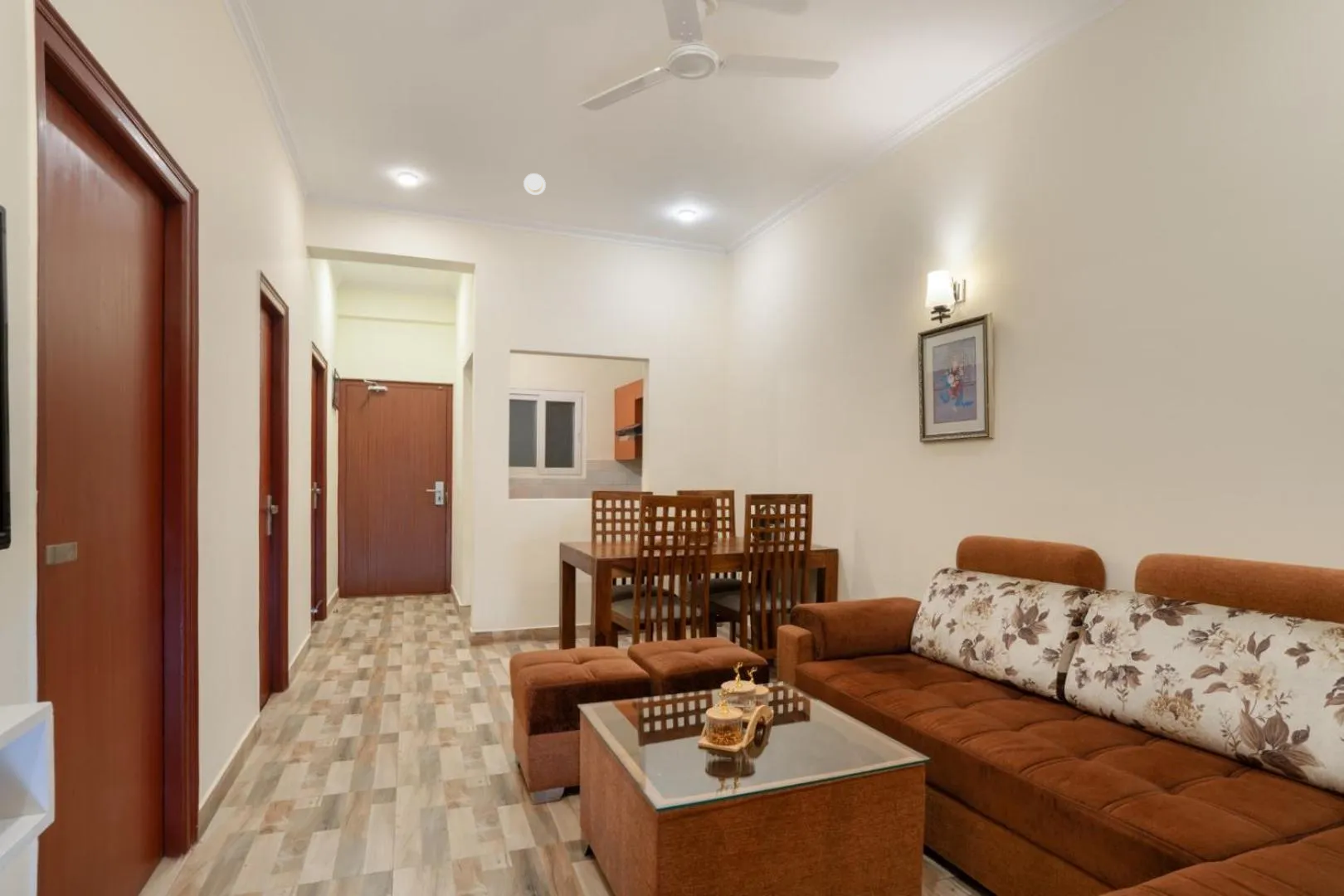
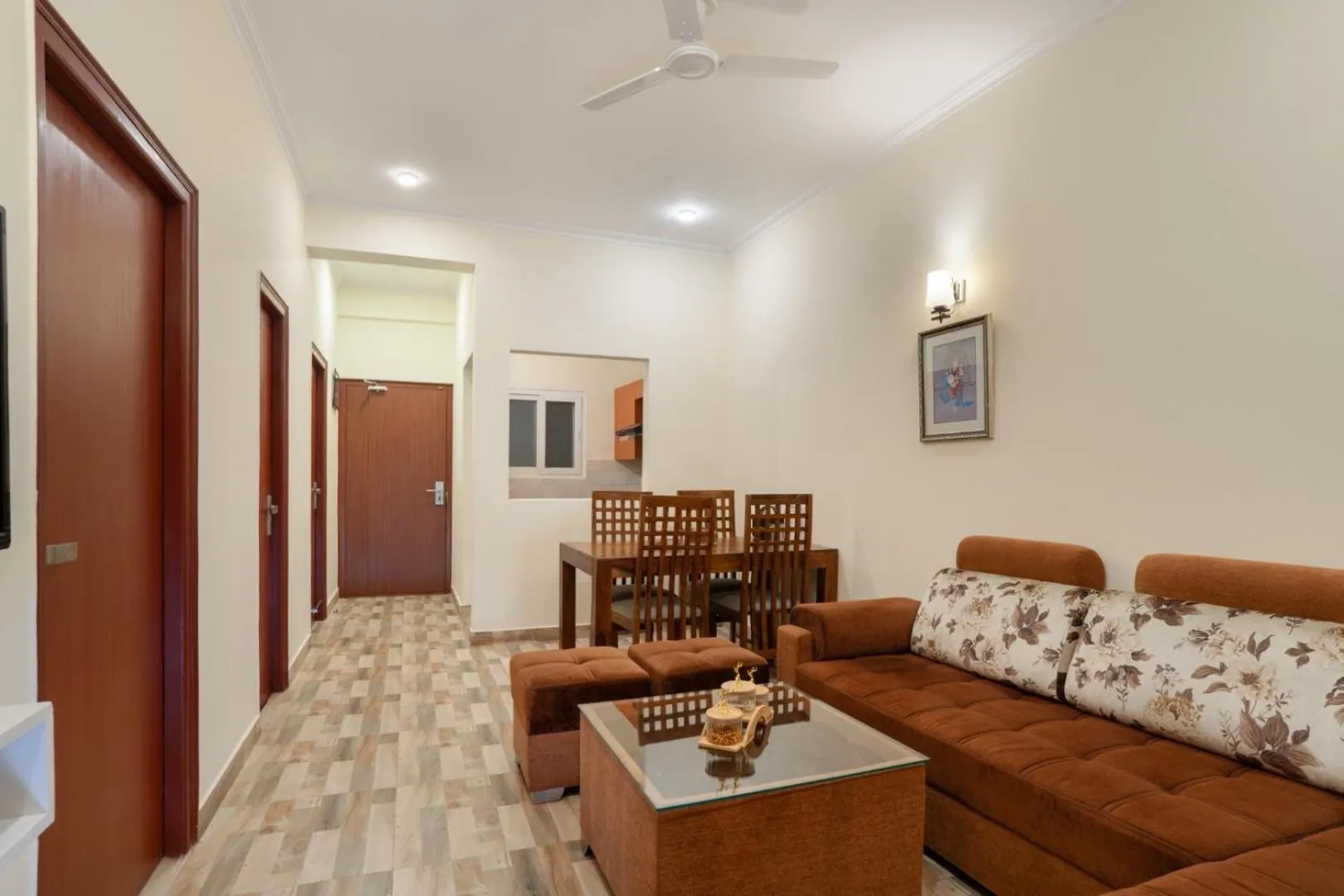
- smoke detector (534, 183)
